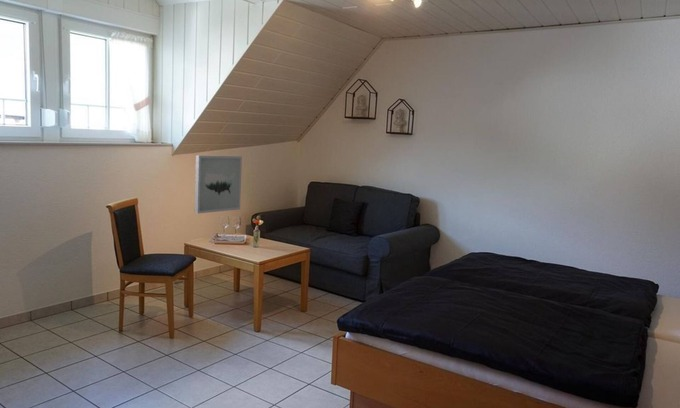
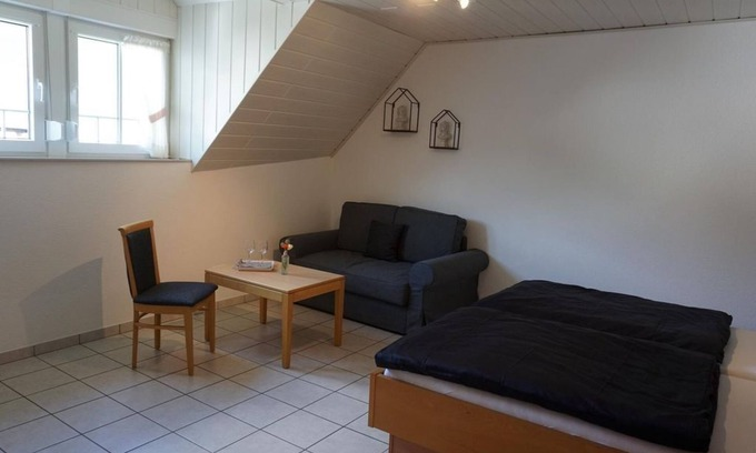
- wall art (219, 183)
